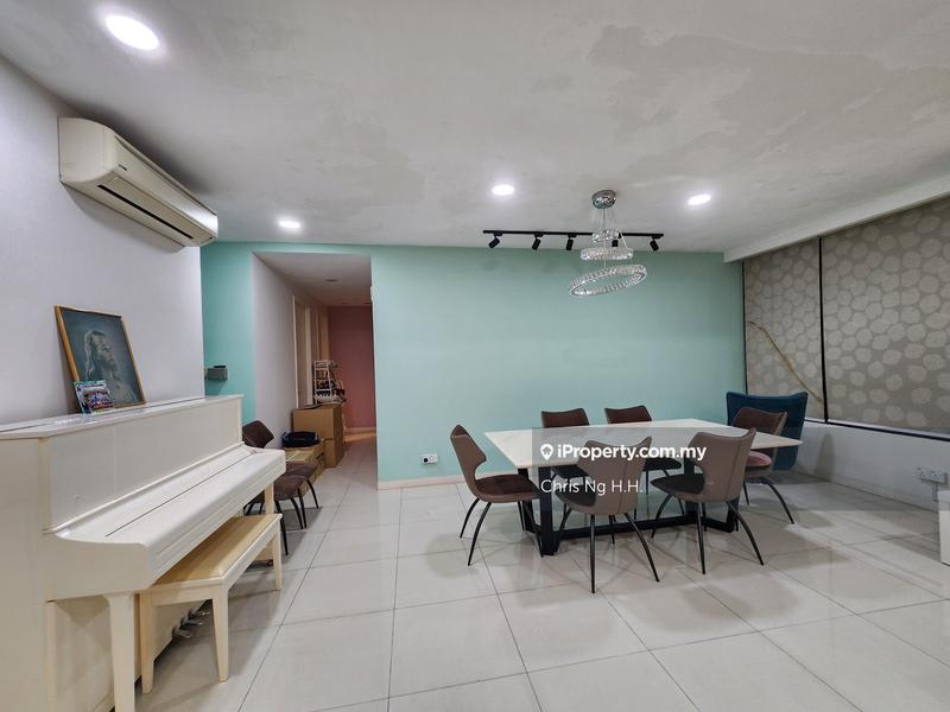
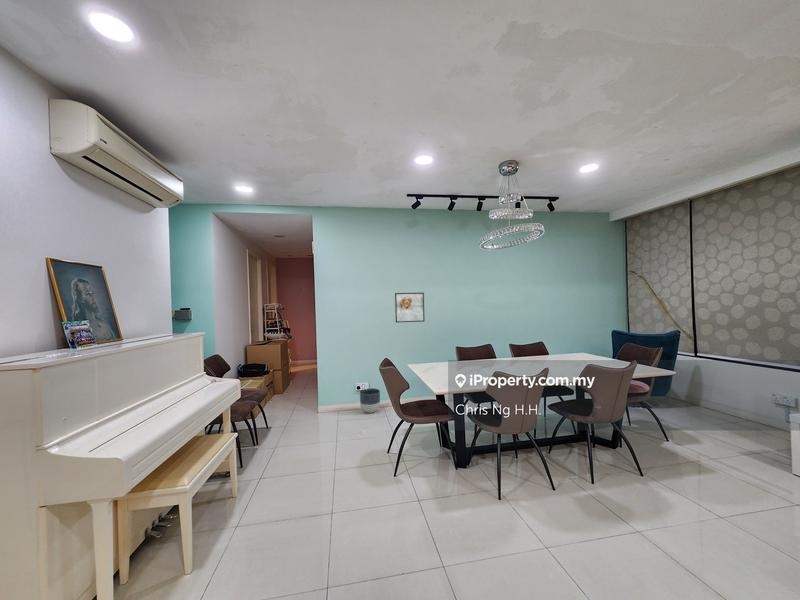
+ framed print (409, 307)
+ planter (370, 401)
